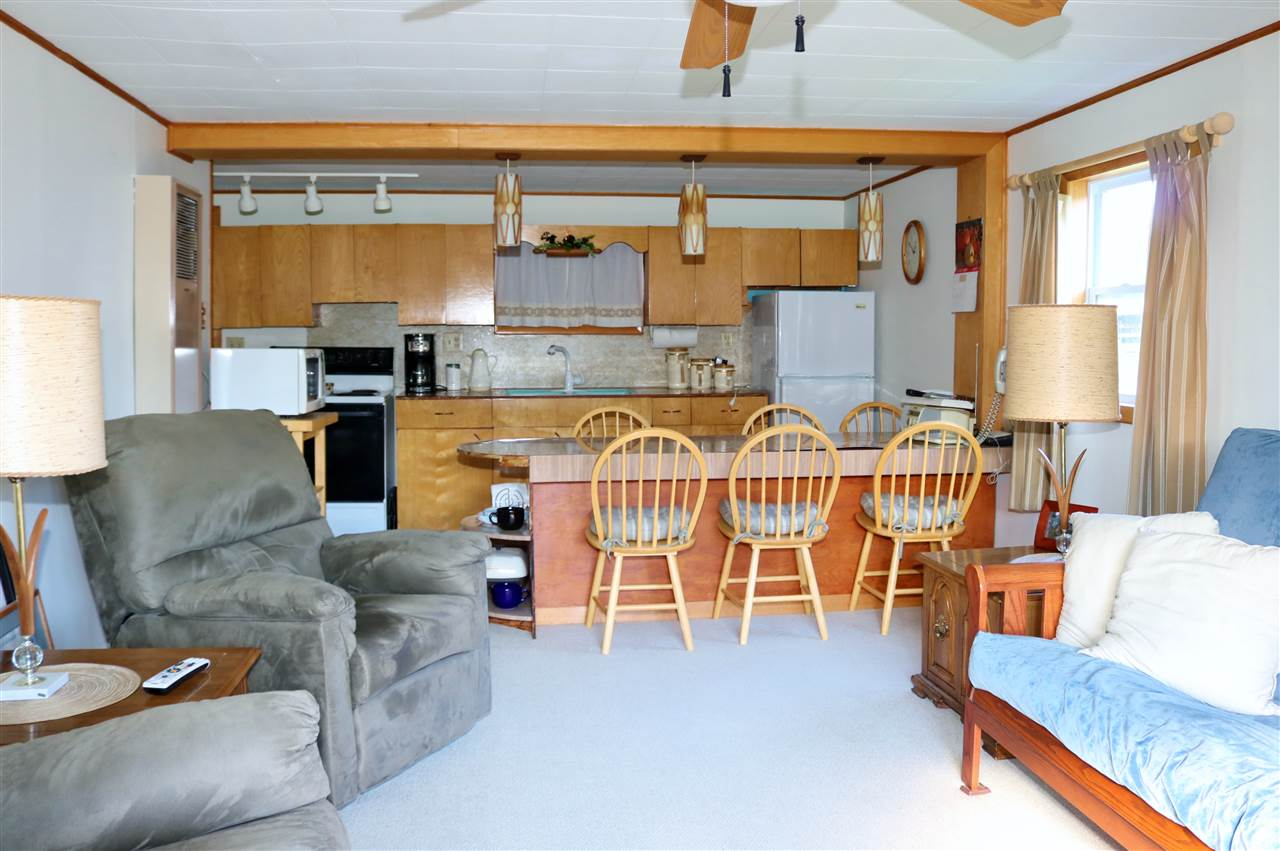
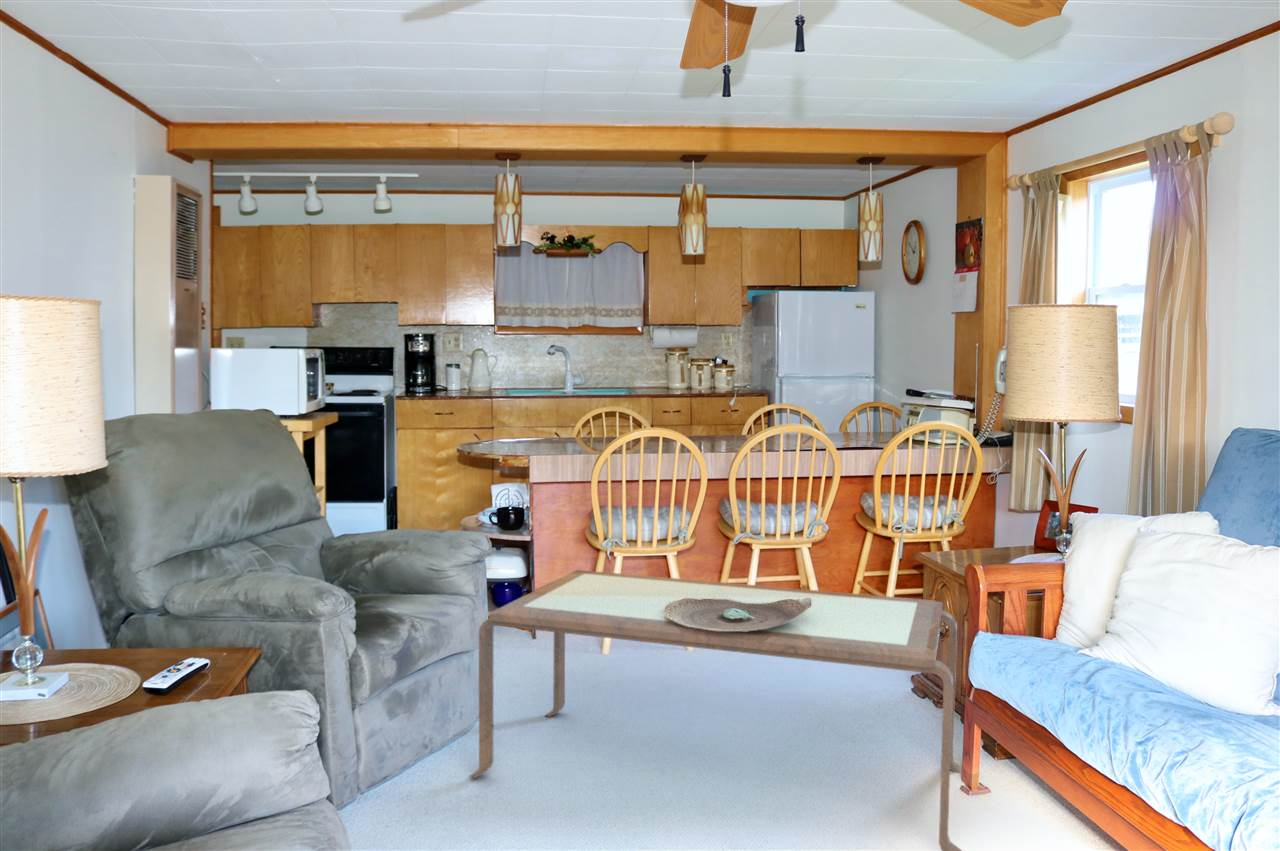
+ coffee table (722, 650)
+ decorative bowl (736, 608)
